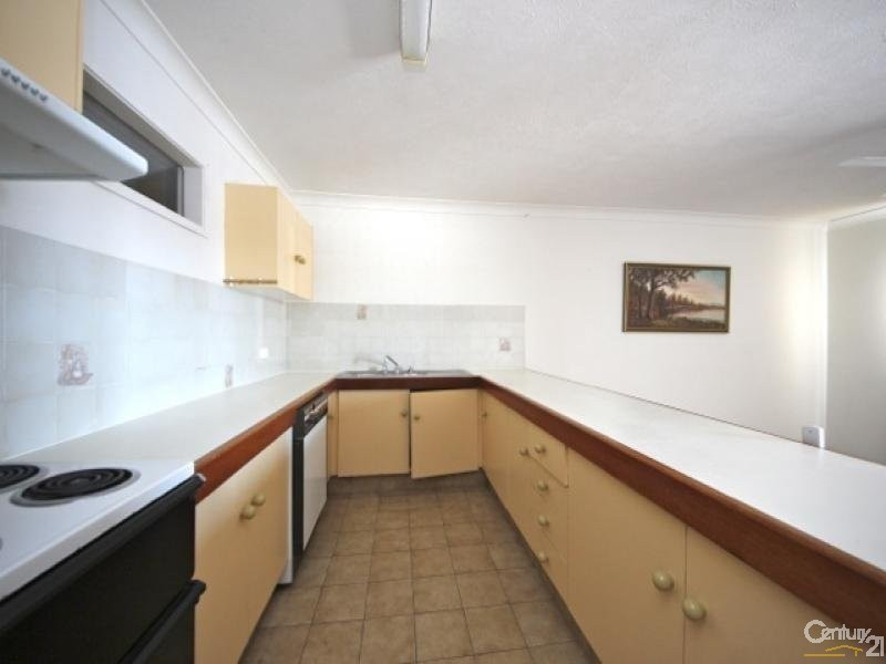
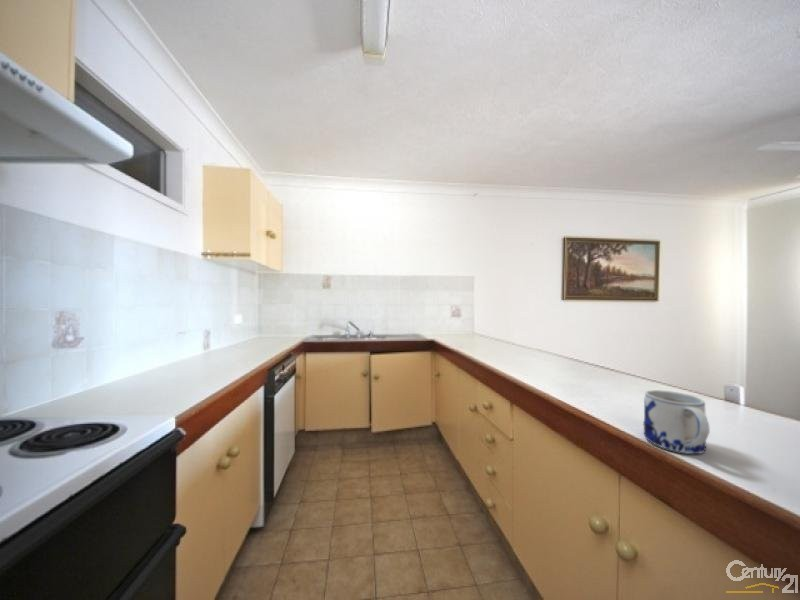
+ mug (678, 422)
